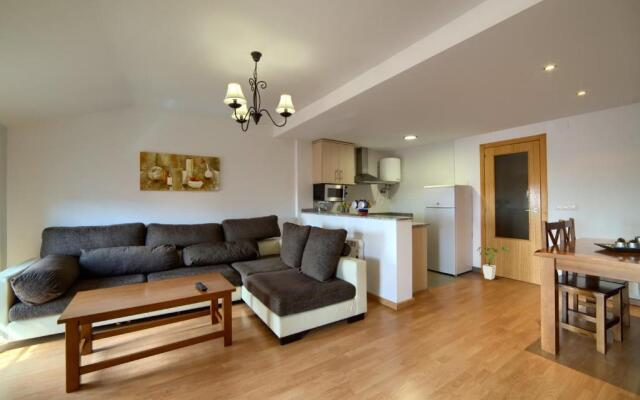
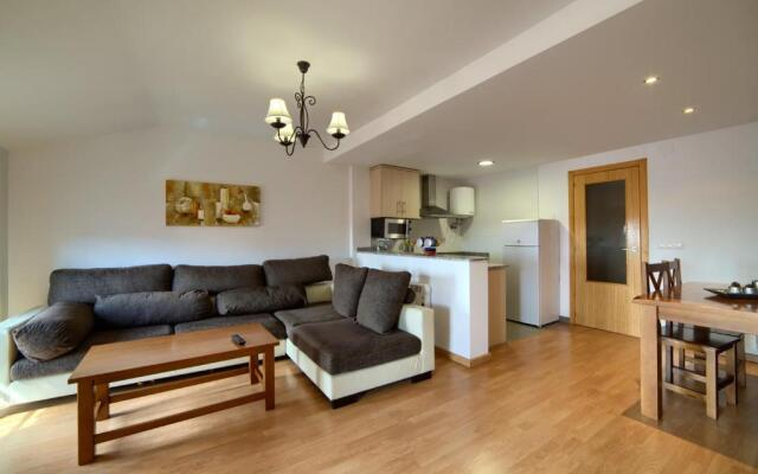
- house plant (491, 261)
